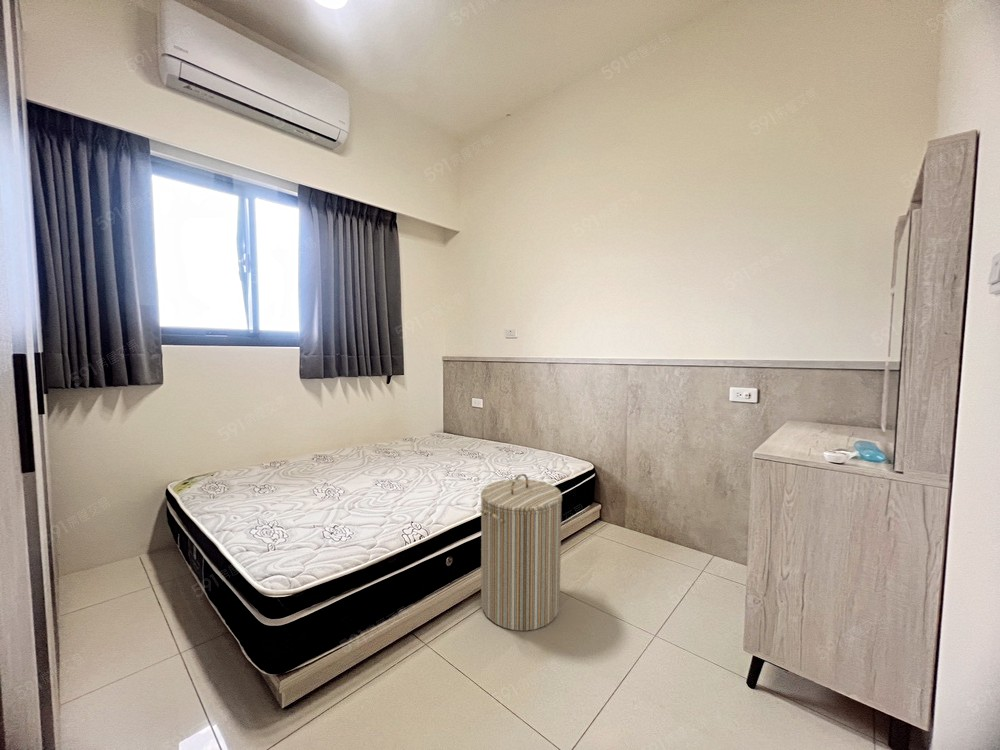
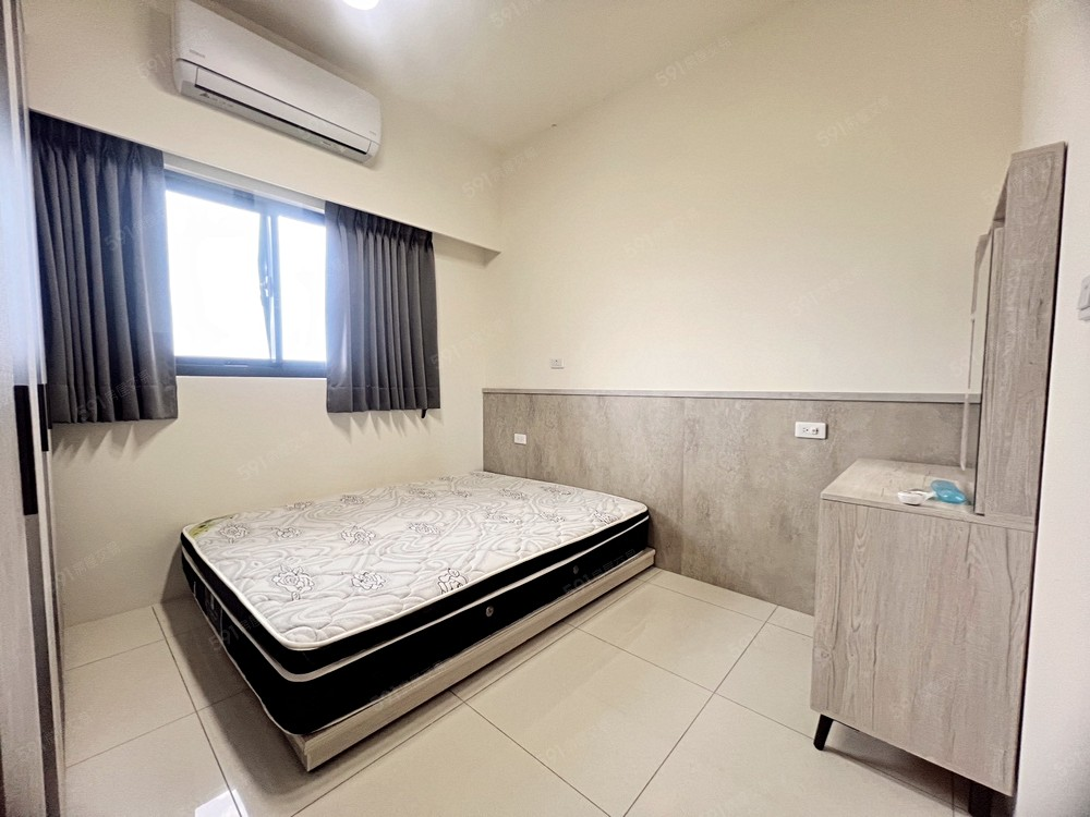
- laundry hamper (521, 539)
